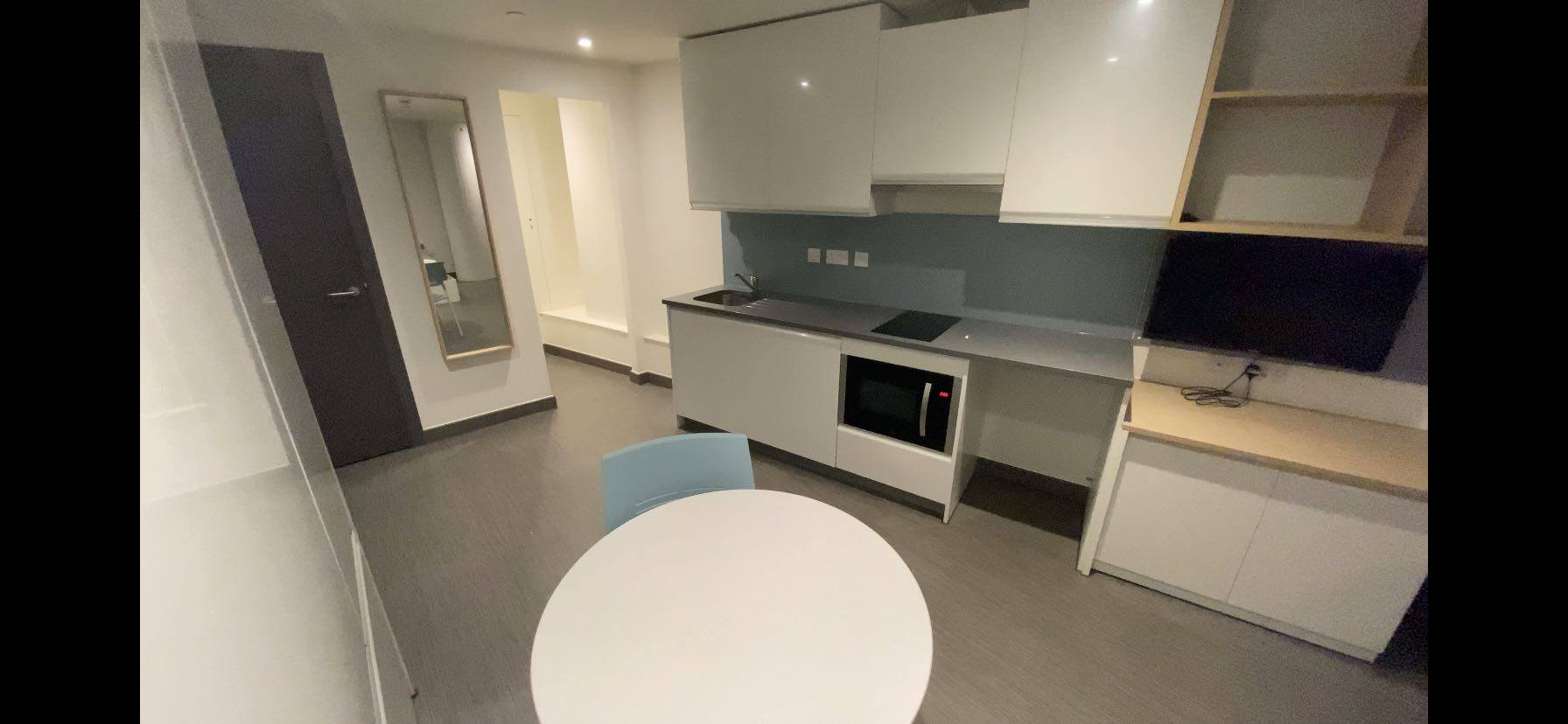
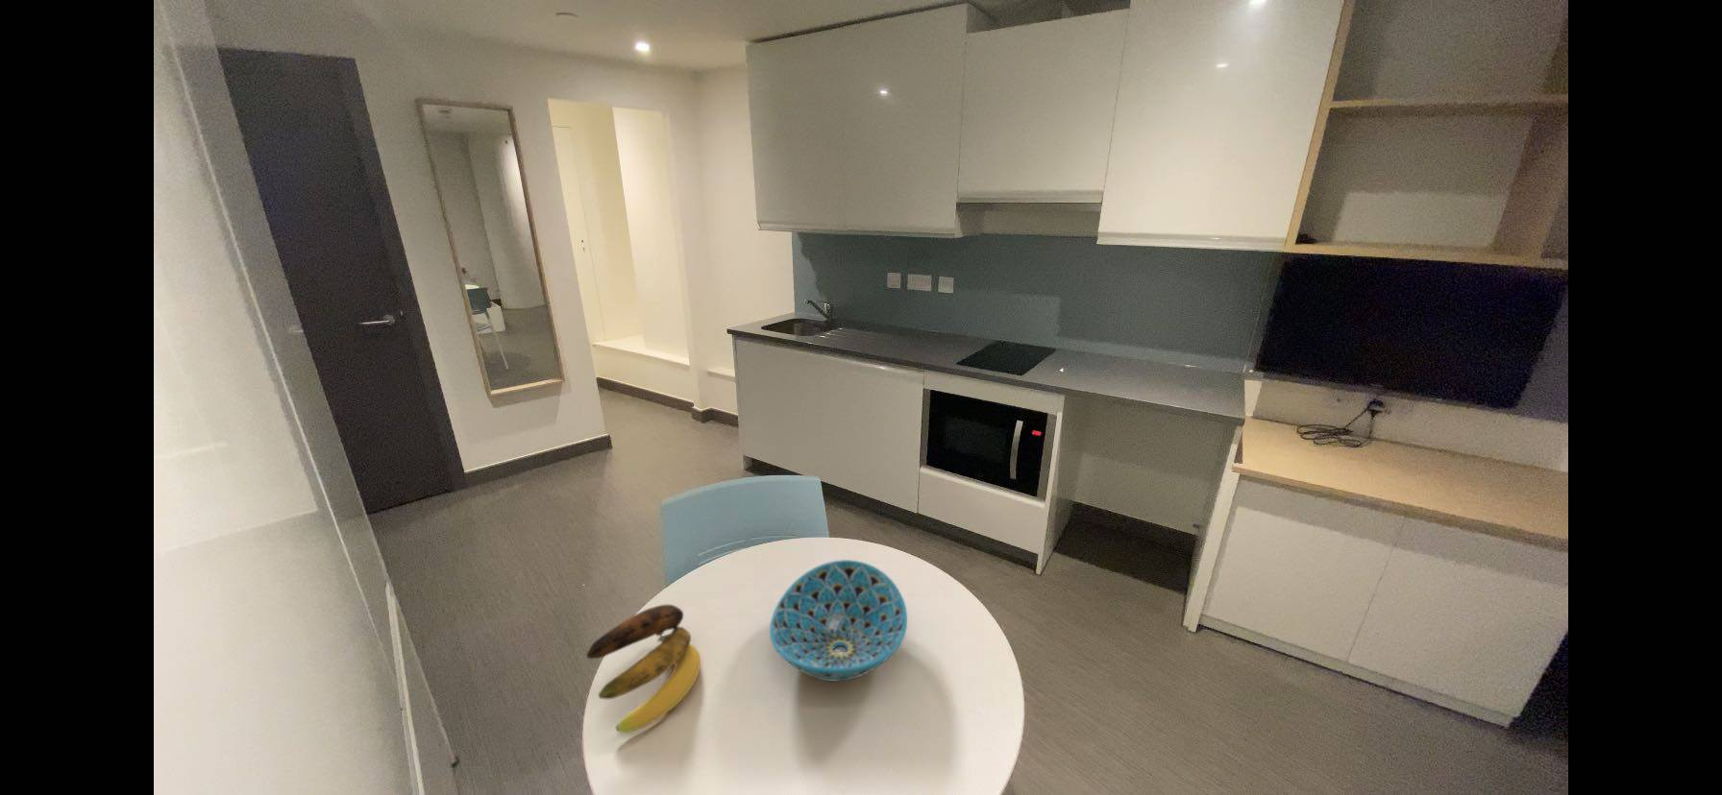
+ bowl (840, 629)
+ banana (648, 653)
